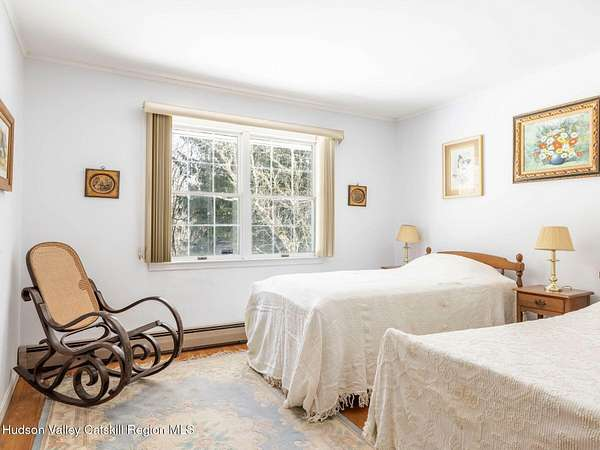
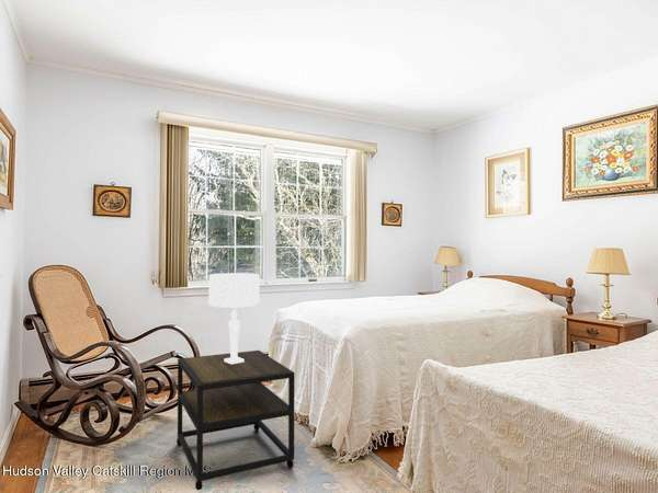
+ table lamp (234, 318)
+ side table (231, 410)
